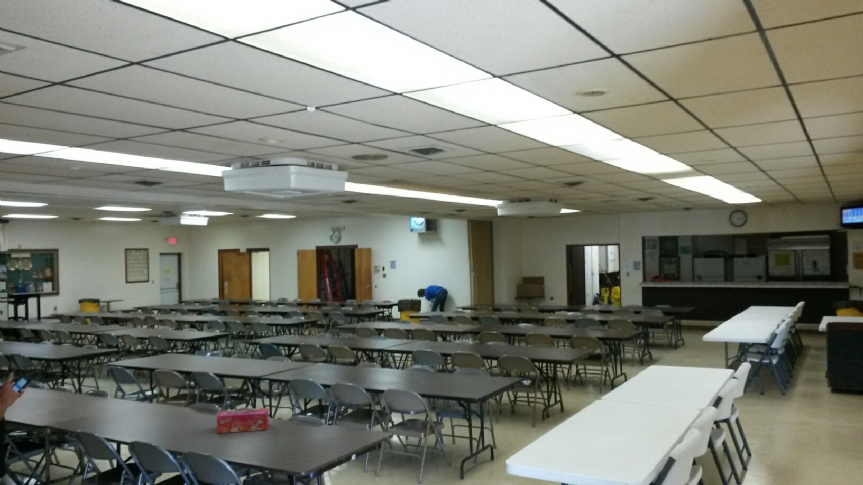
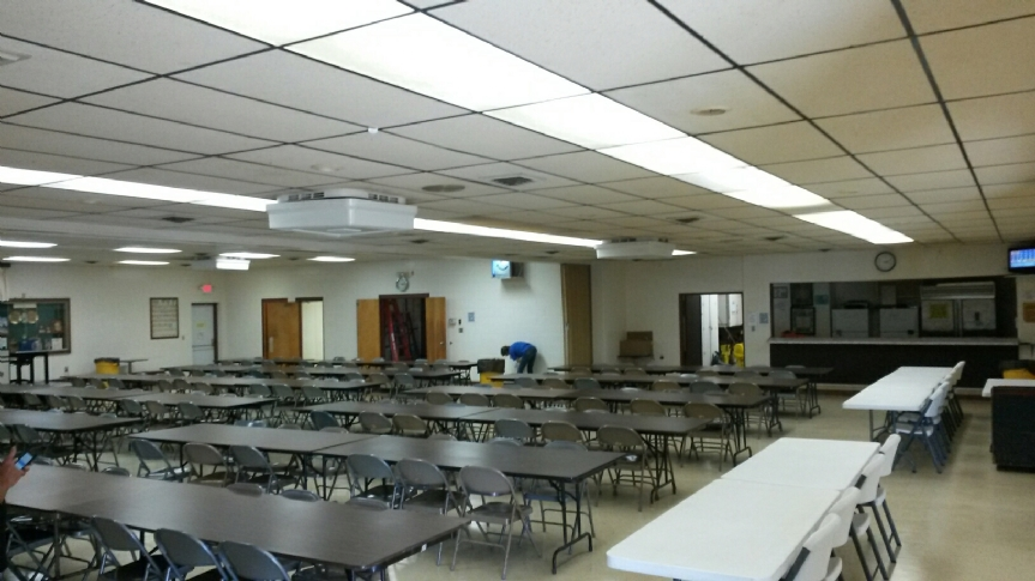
- tissue box (243, 420)
